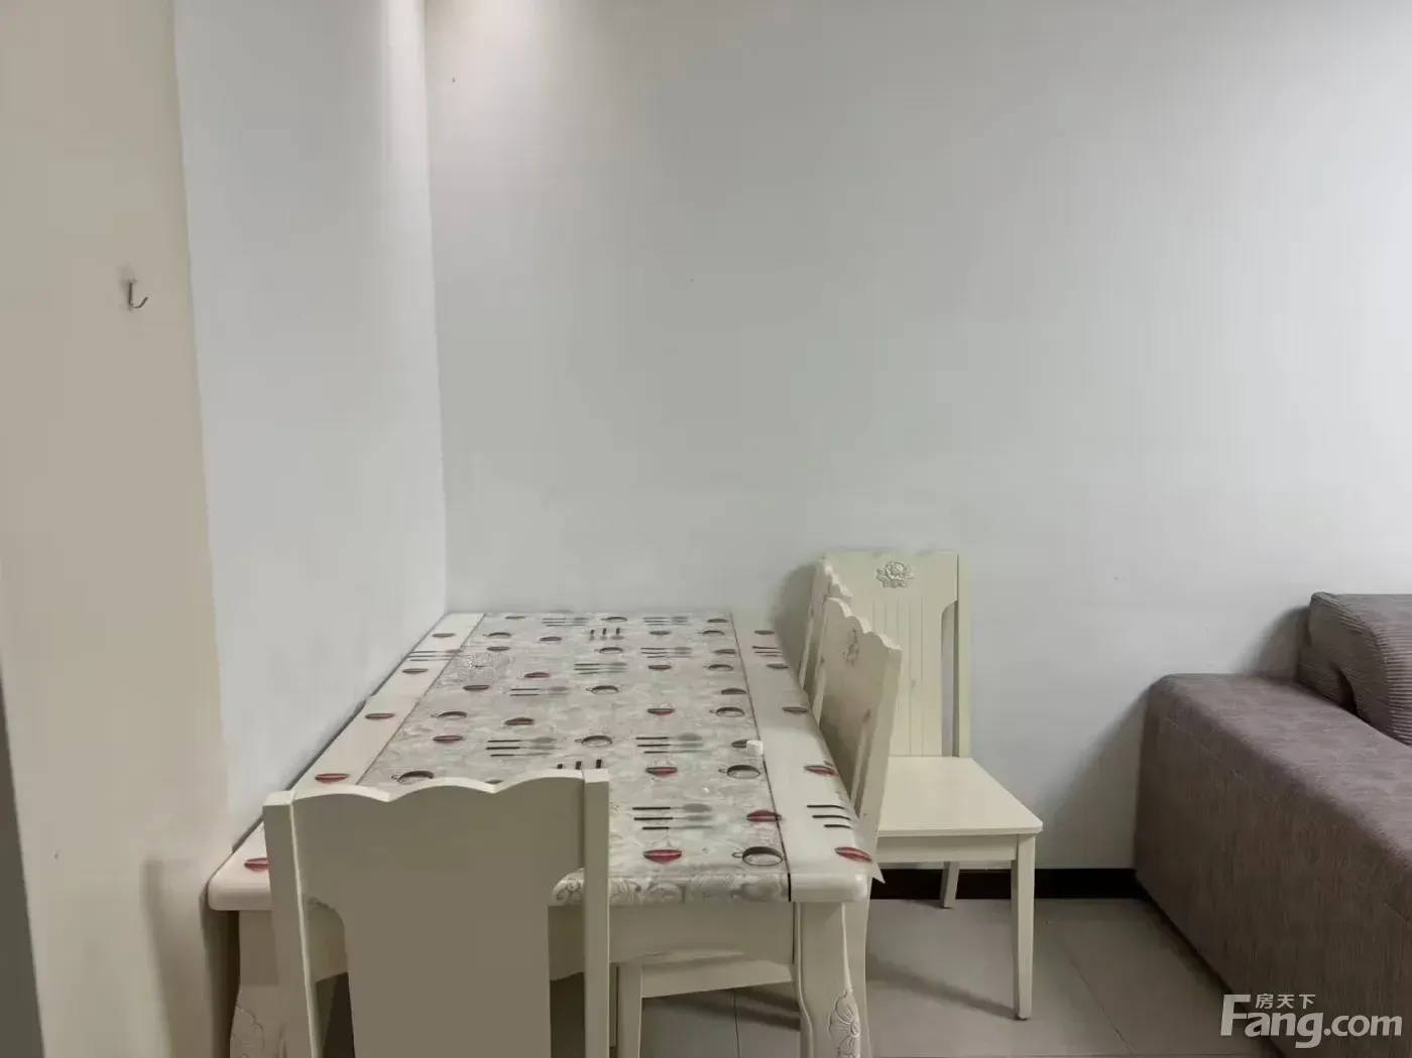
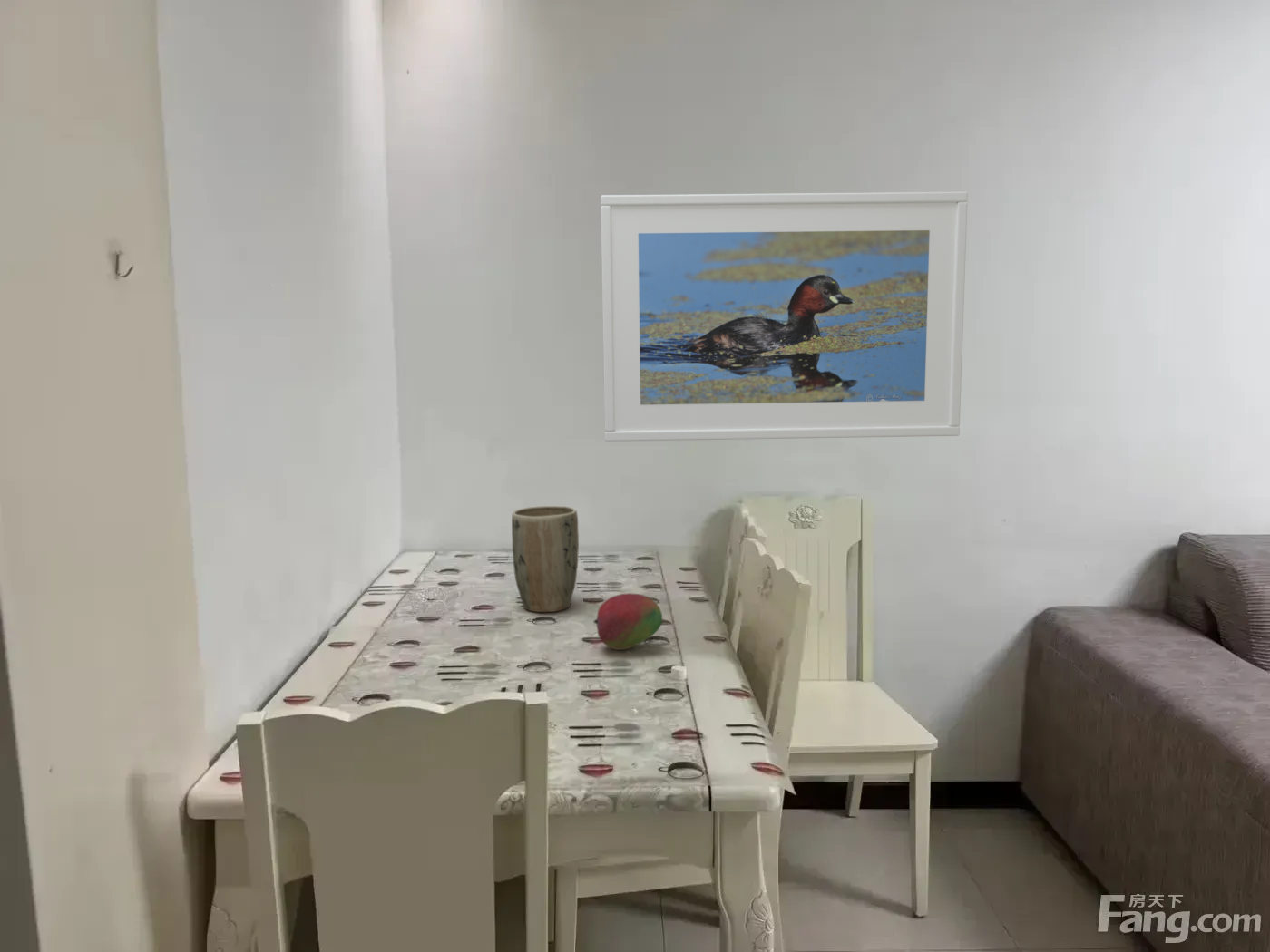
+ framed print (783, 318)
+ plant pot (546, 559)
+ fruit (629, 621)
